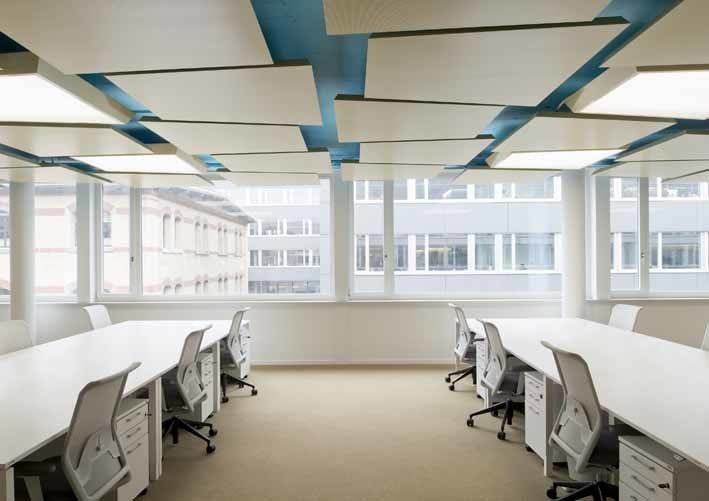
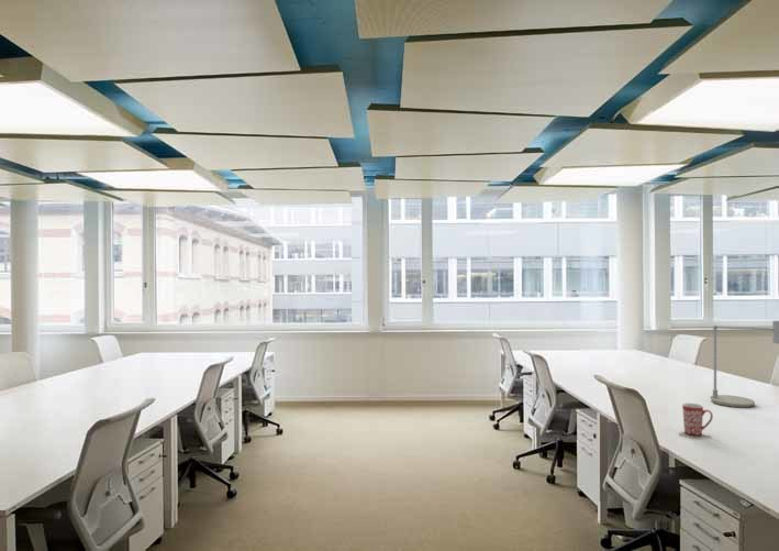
+ desk lamp (772, 342)
+ mug (697, 419)
